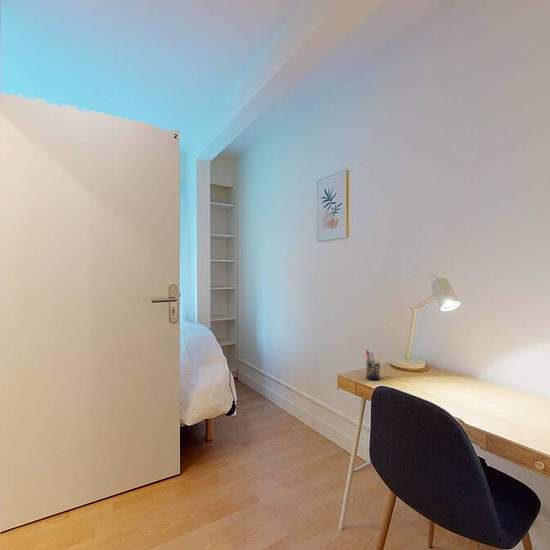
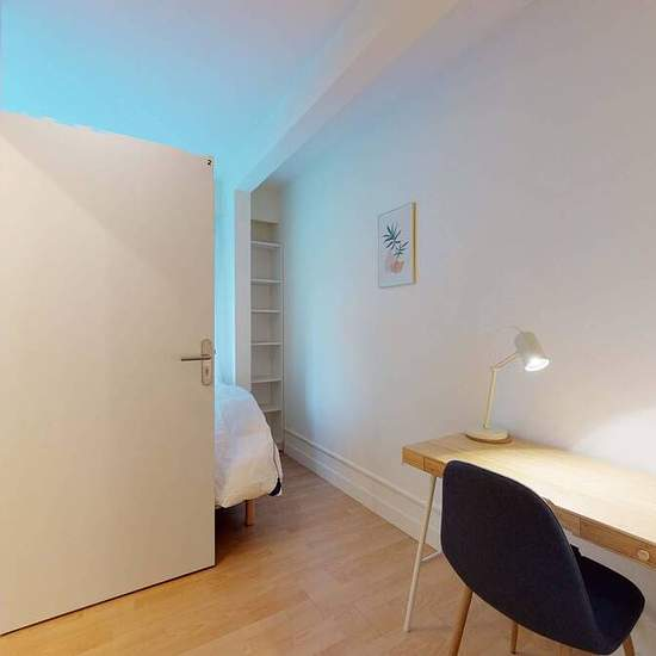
- pen holder (371, 364)
